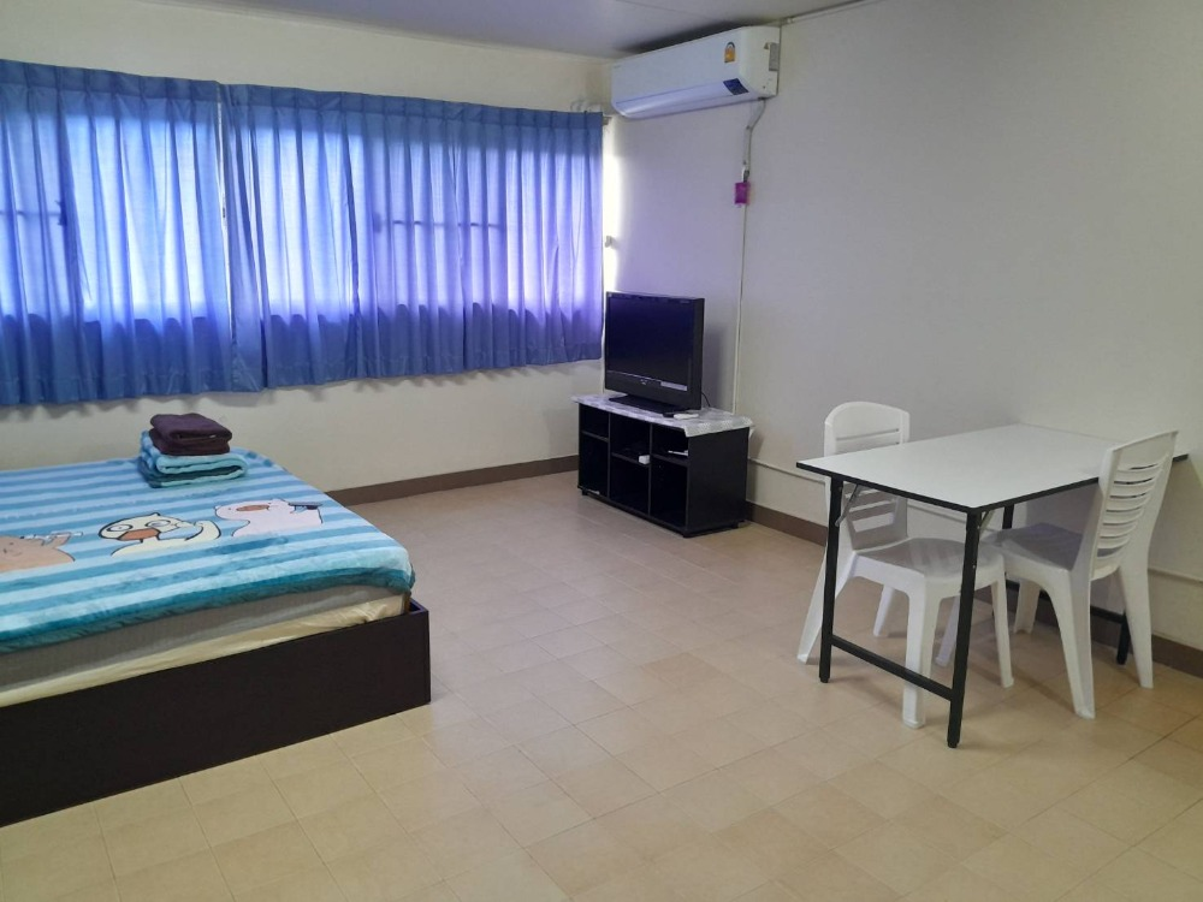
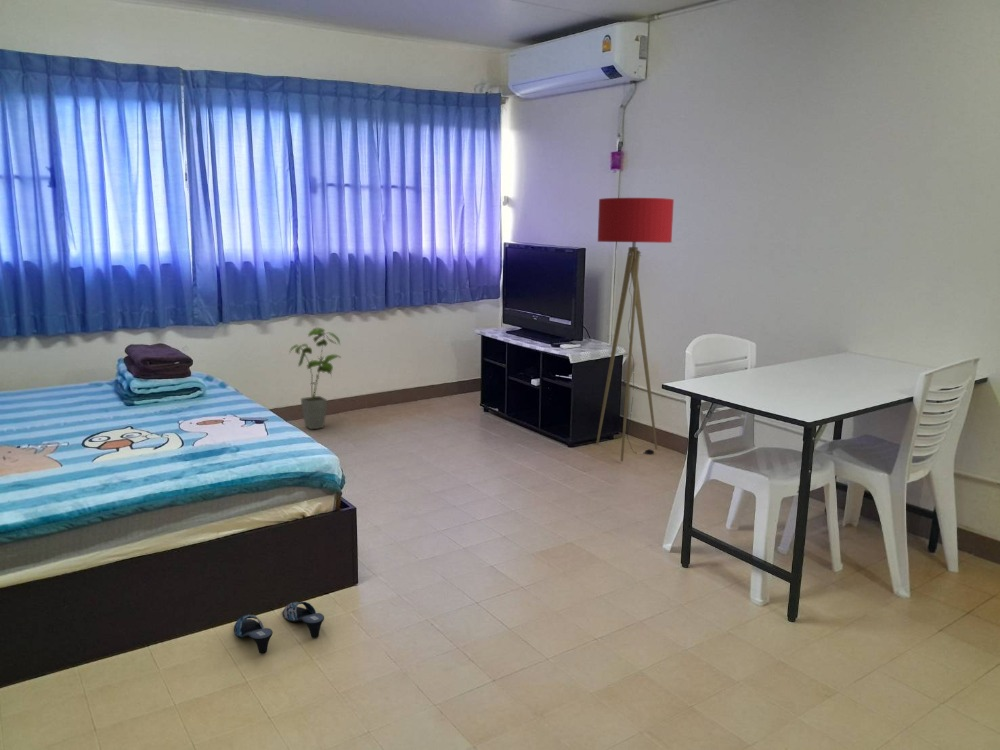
+ slippers (283, 616)
+ floor lamp (630, 330)
+ house plant (318, 377)
